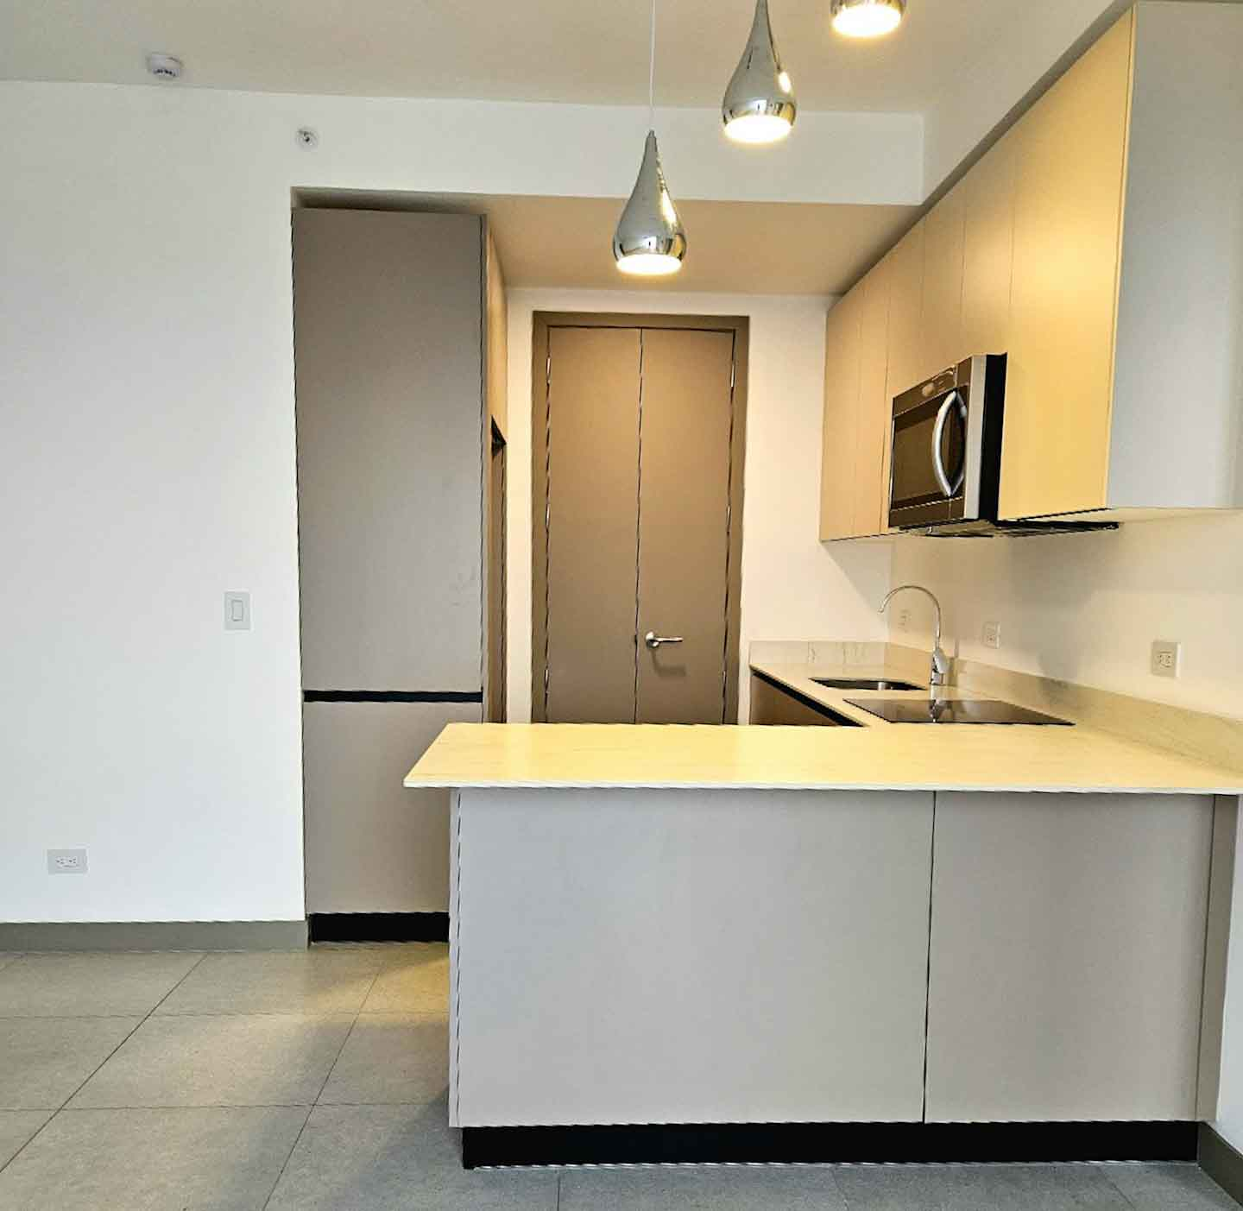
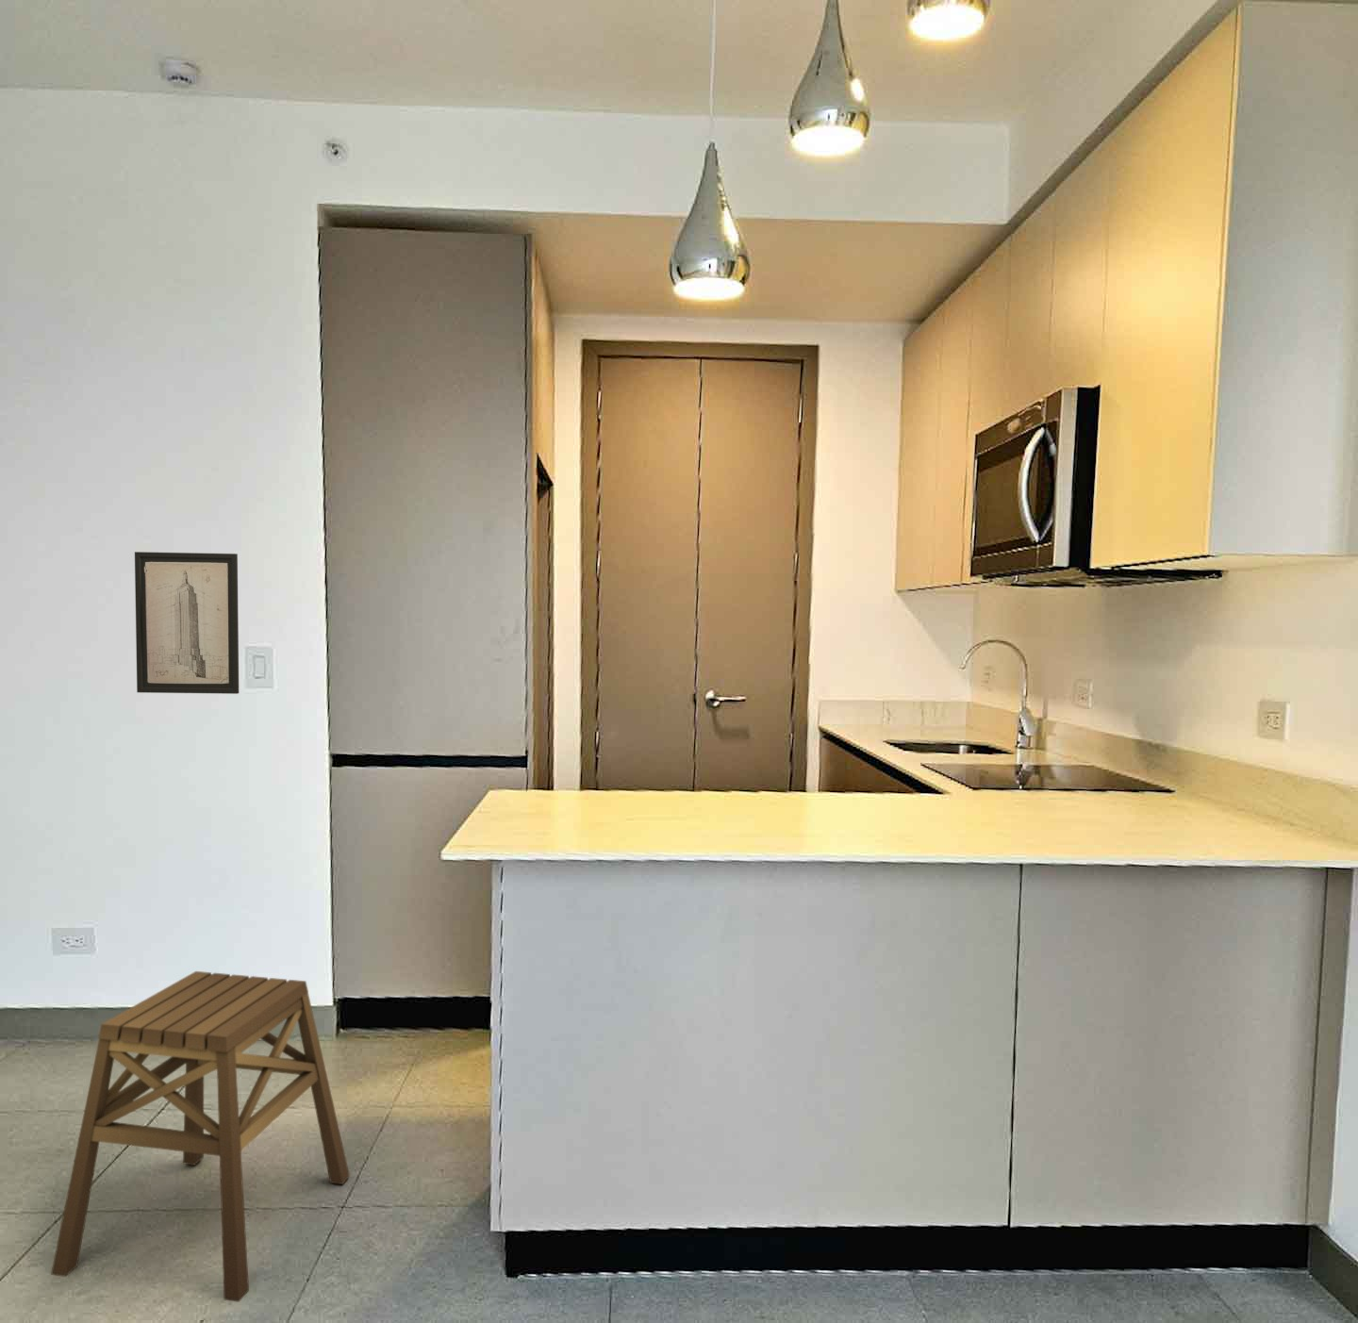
+ stool (206, 1114)
+ wall art (187, 622)
